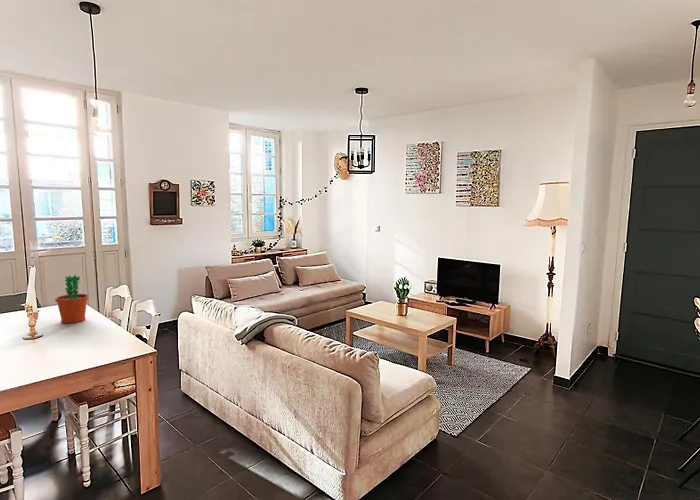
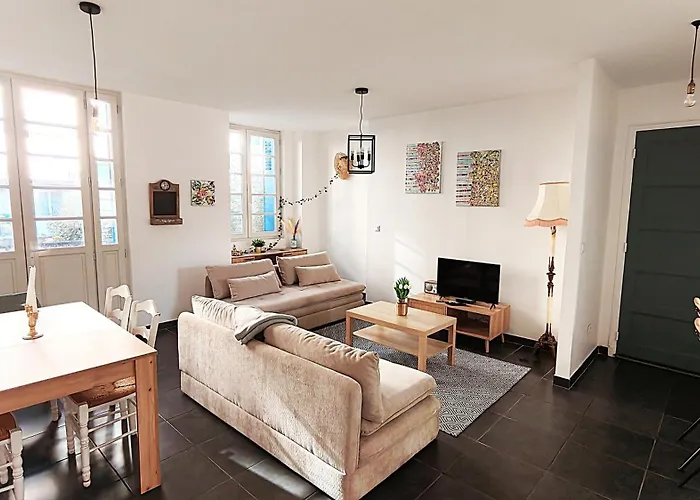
- flower pot (72, 297)
